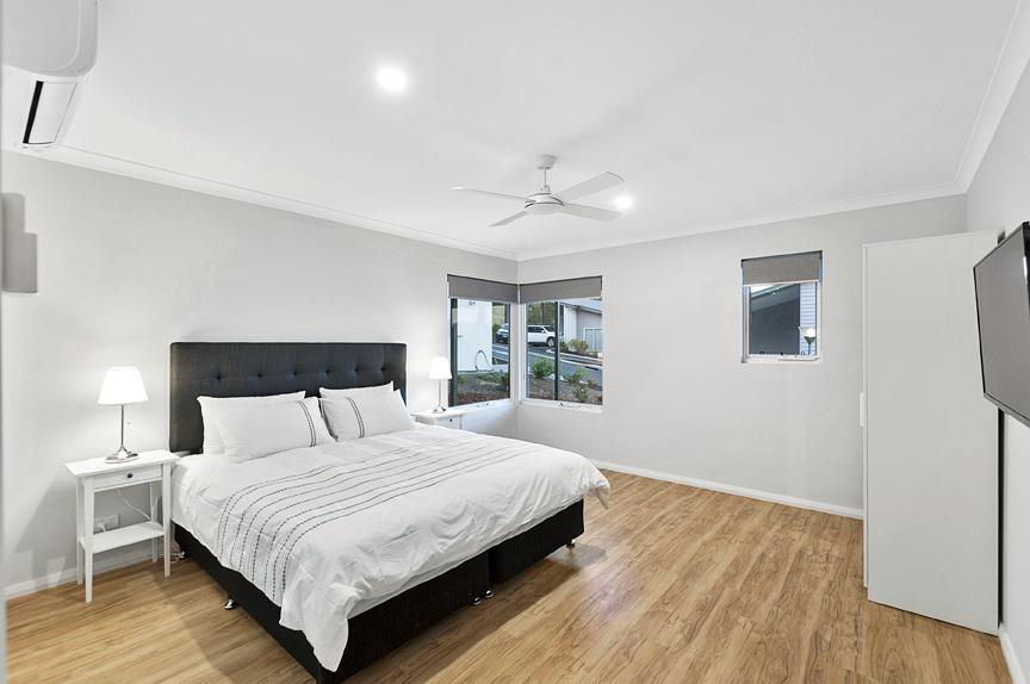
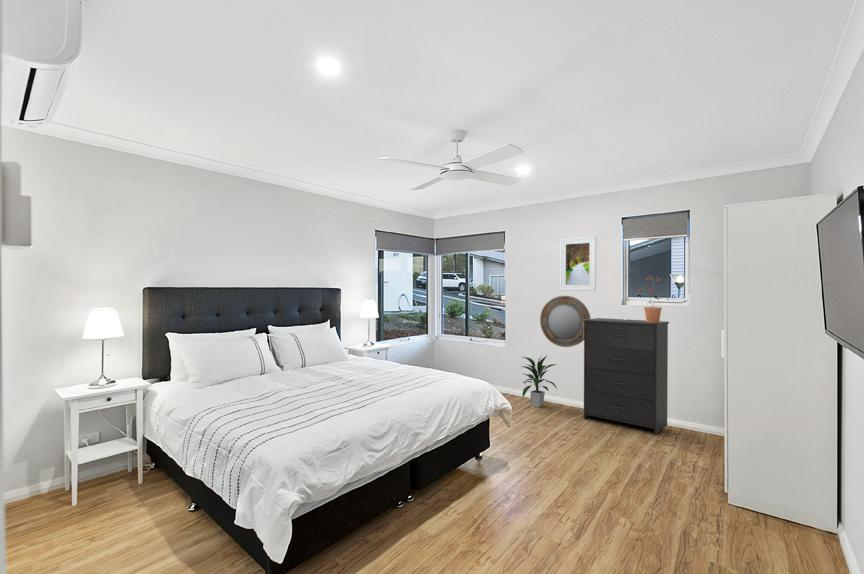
+ potted plant (650, 299)
+ indoor plant (535, 379)
+ dresser (624, 371)
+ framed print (577, 264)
+ home mirror (564, 321)
